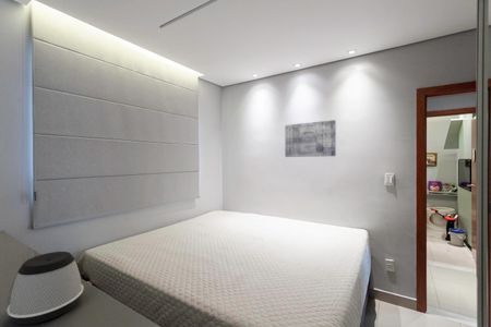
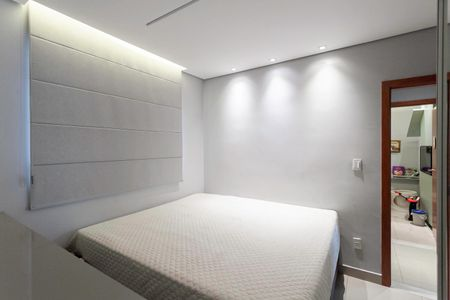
- wall art (309, 140)
- speaker (48, 282)
